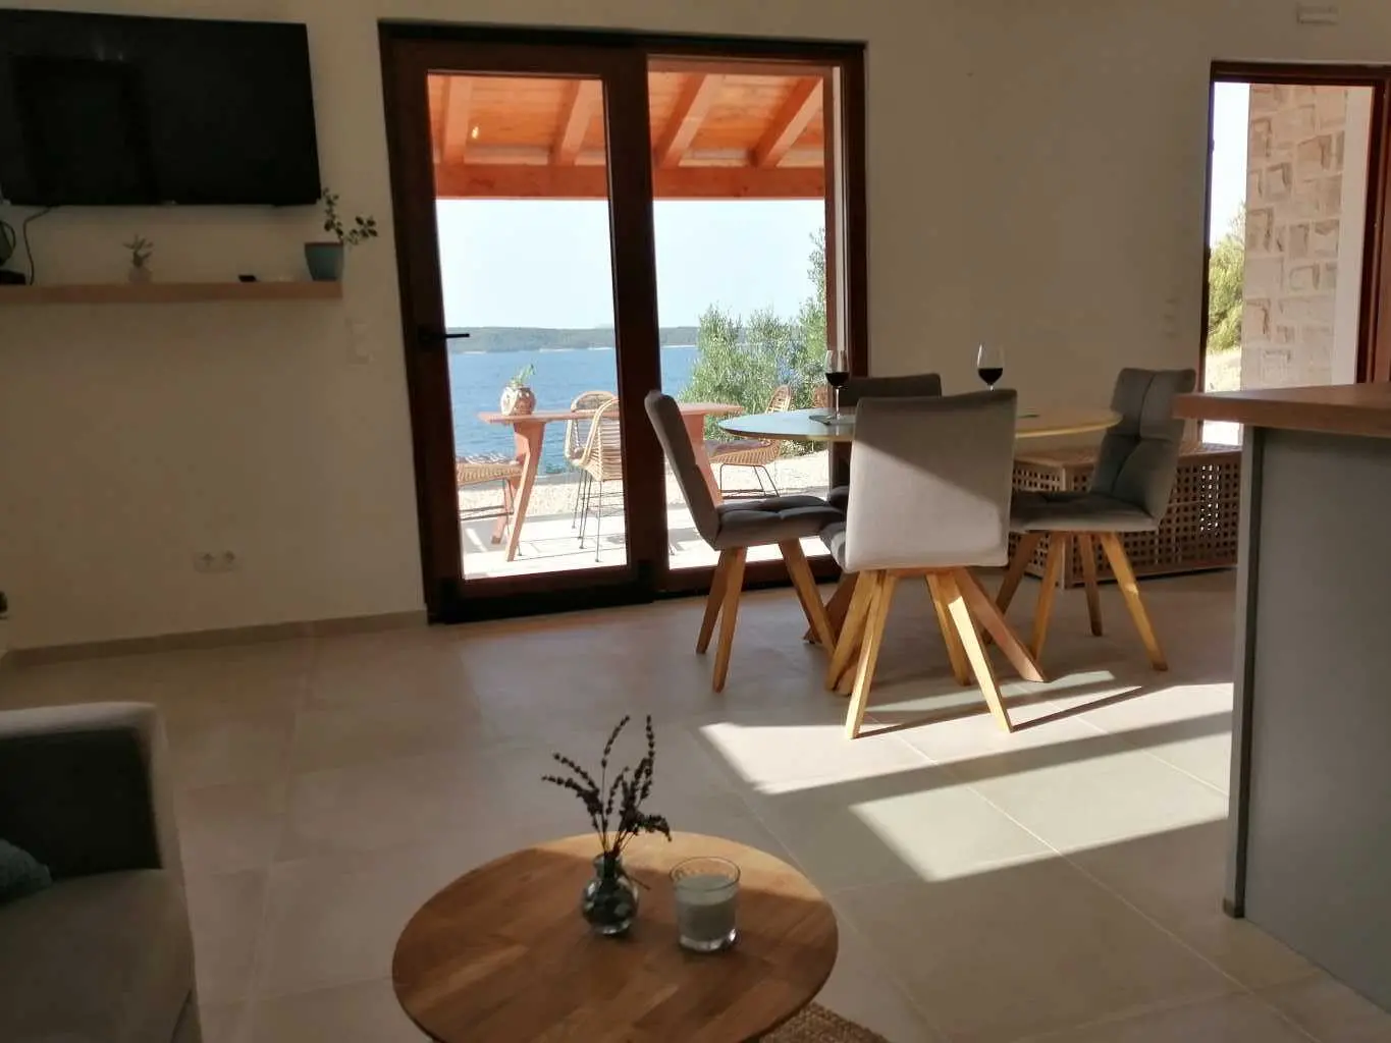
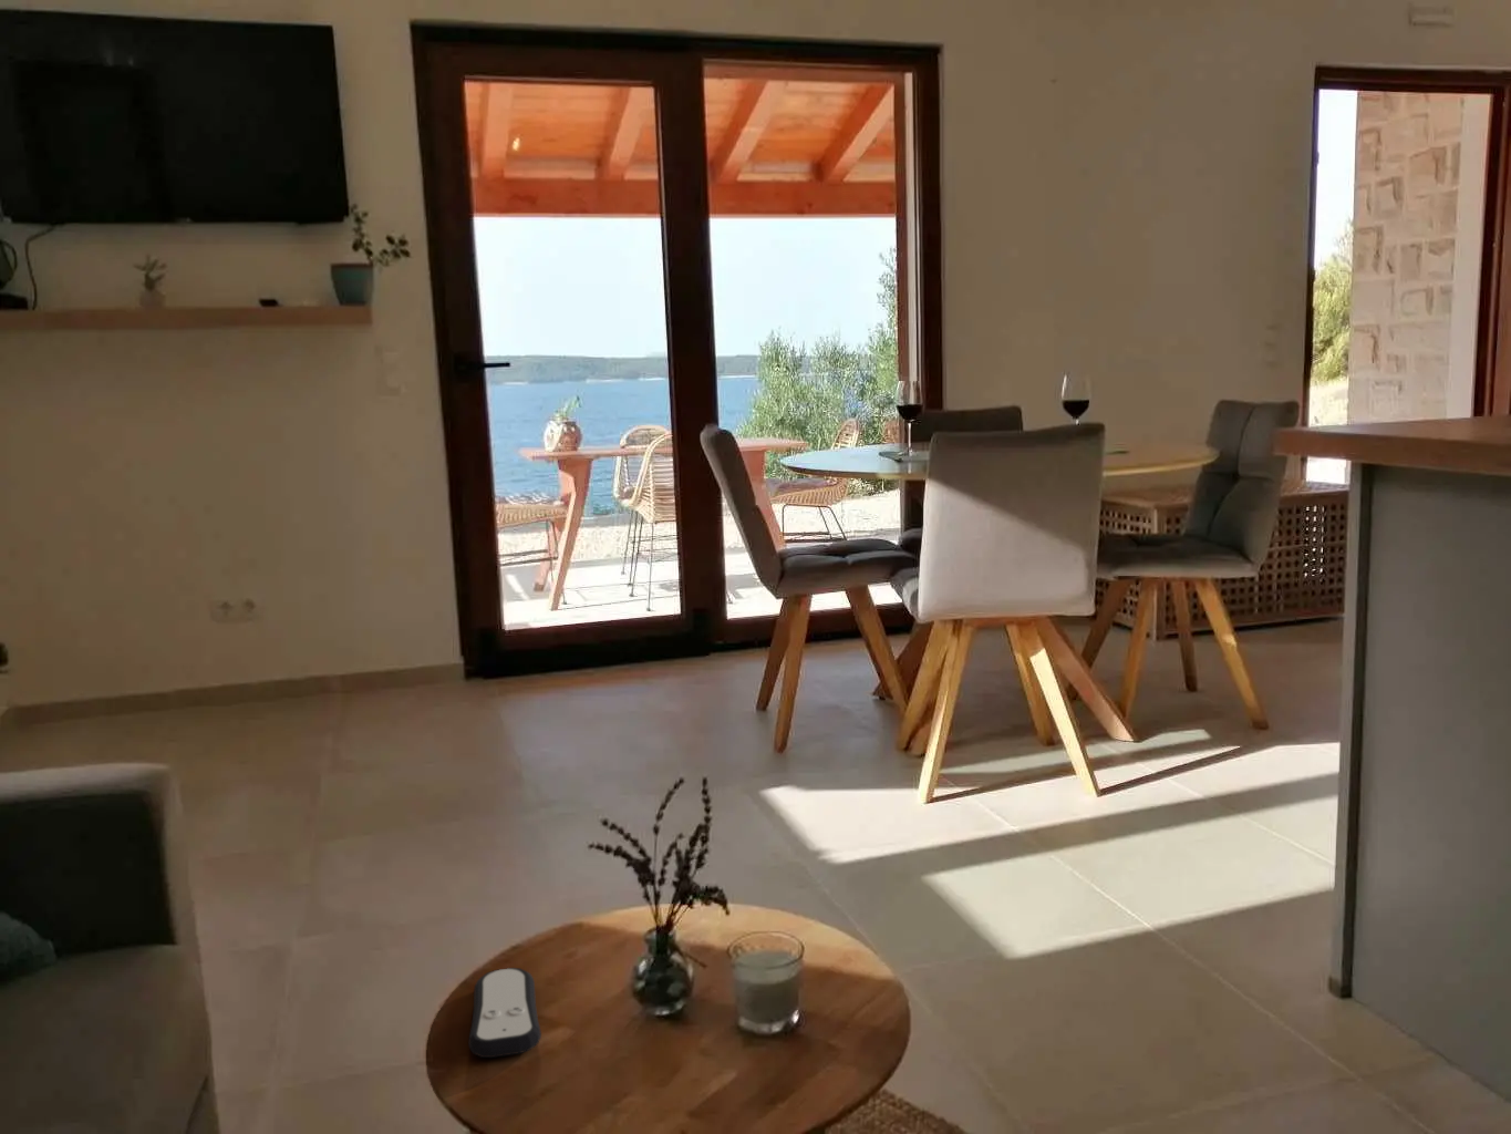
+ remote control (504, 1009)
